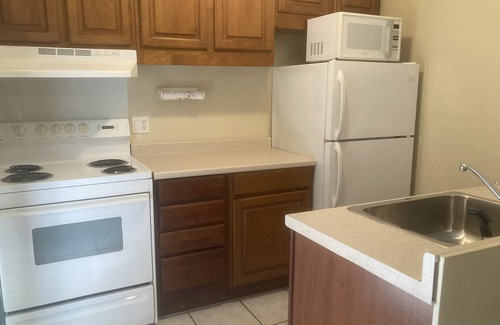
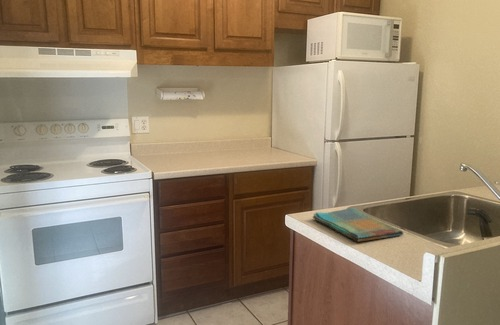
+ dish towel (355, 223)
